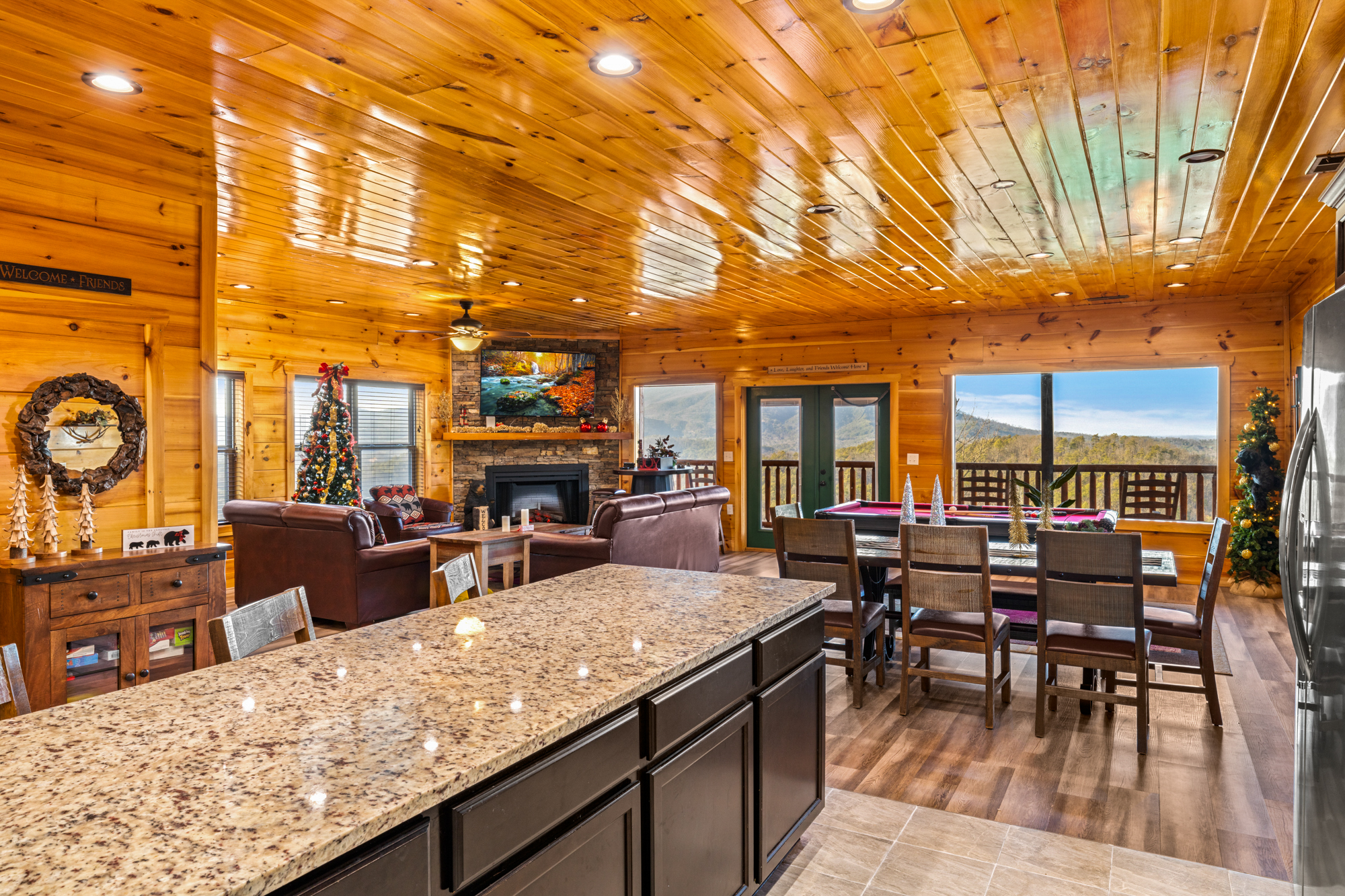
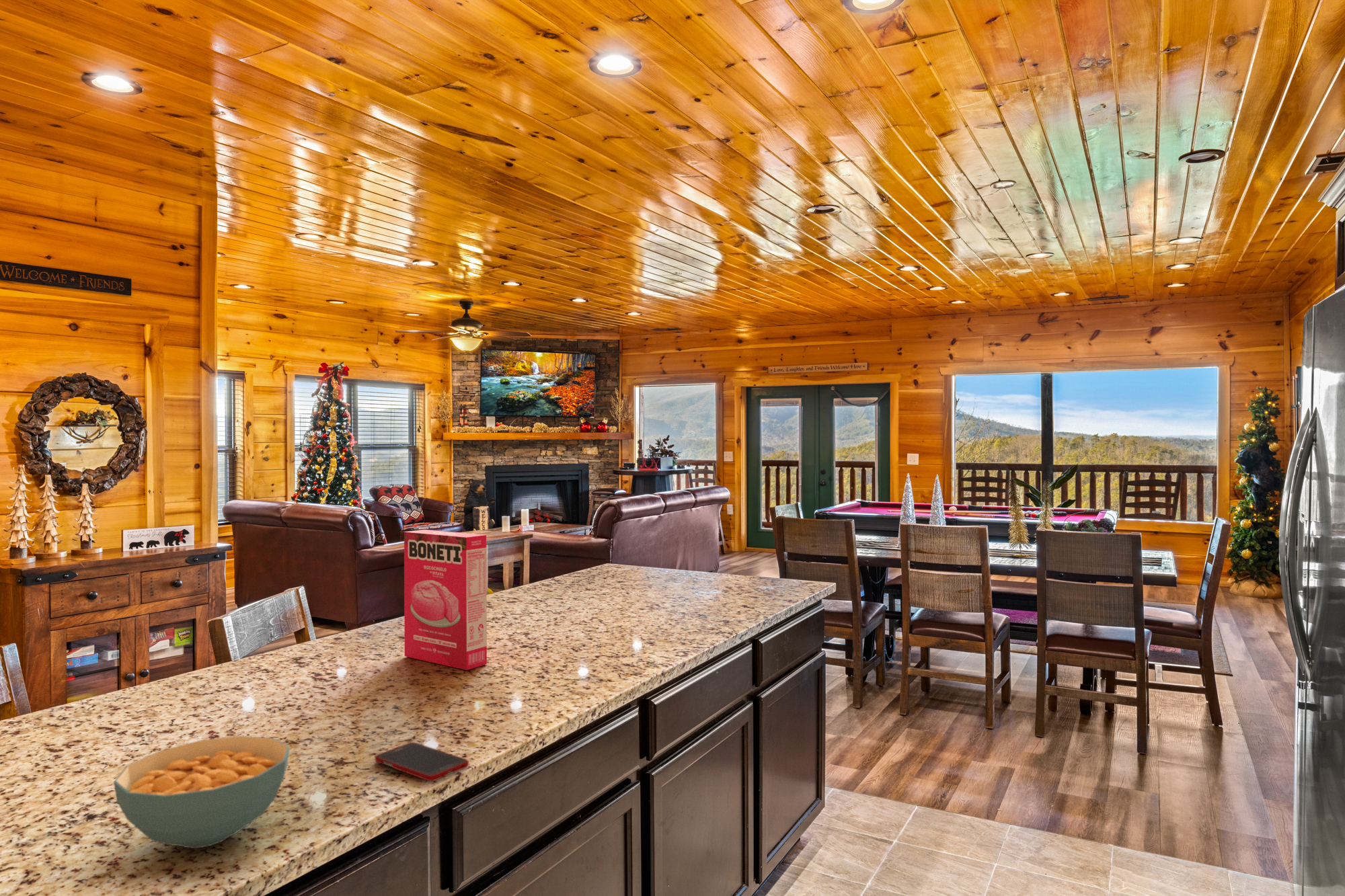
+ cereal bowl (206, 800)
+ cereal box (445, 596)
+ cell phone (421, 761)
